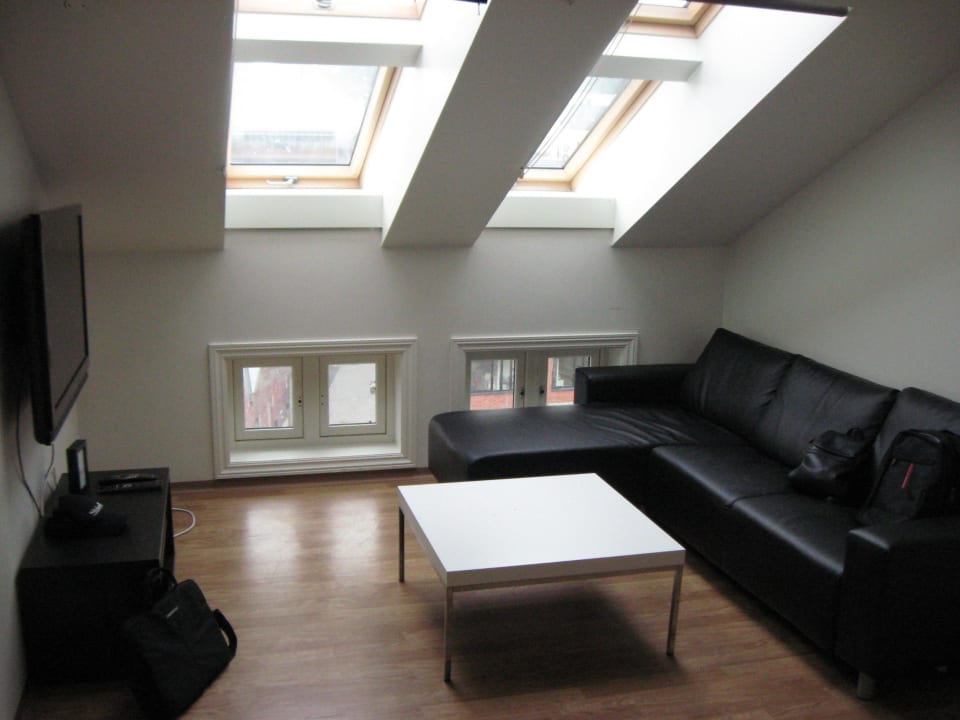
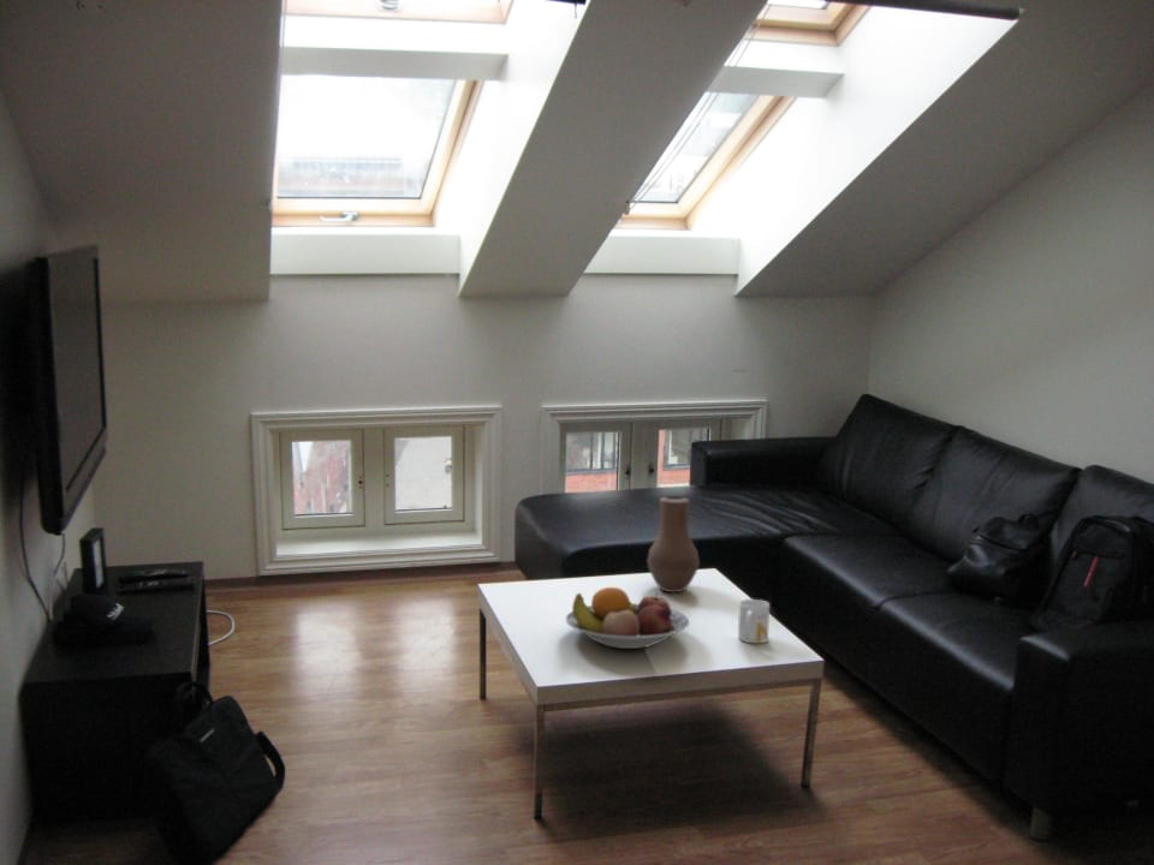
+ vase (673, 543)
+ fruit bowl (626, 614)
+ mug (754, 622)
